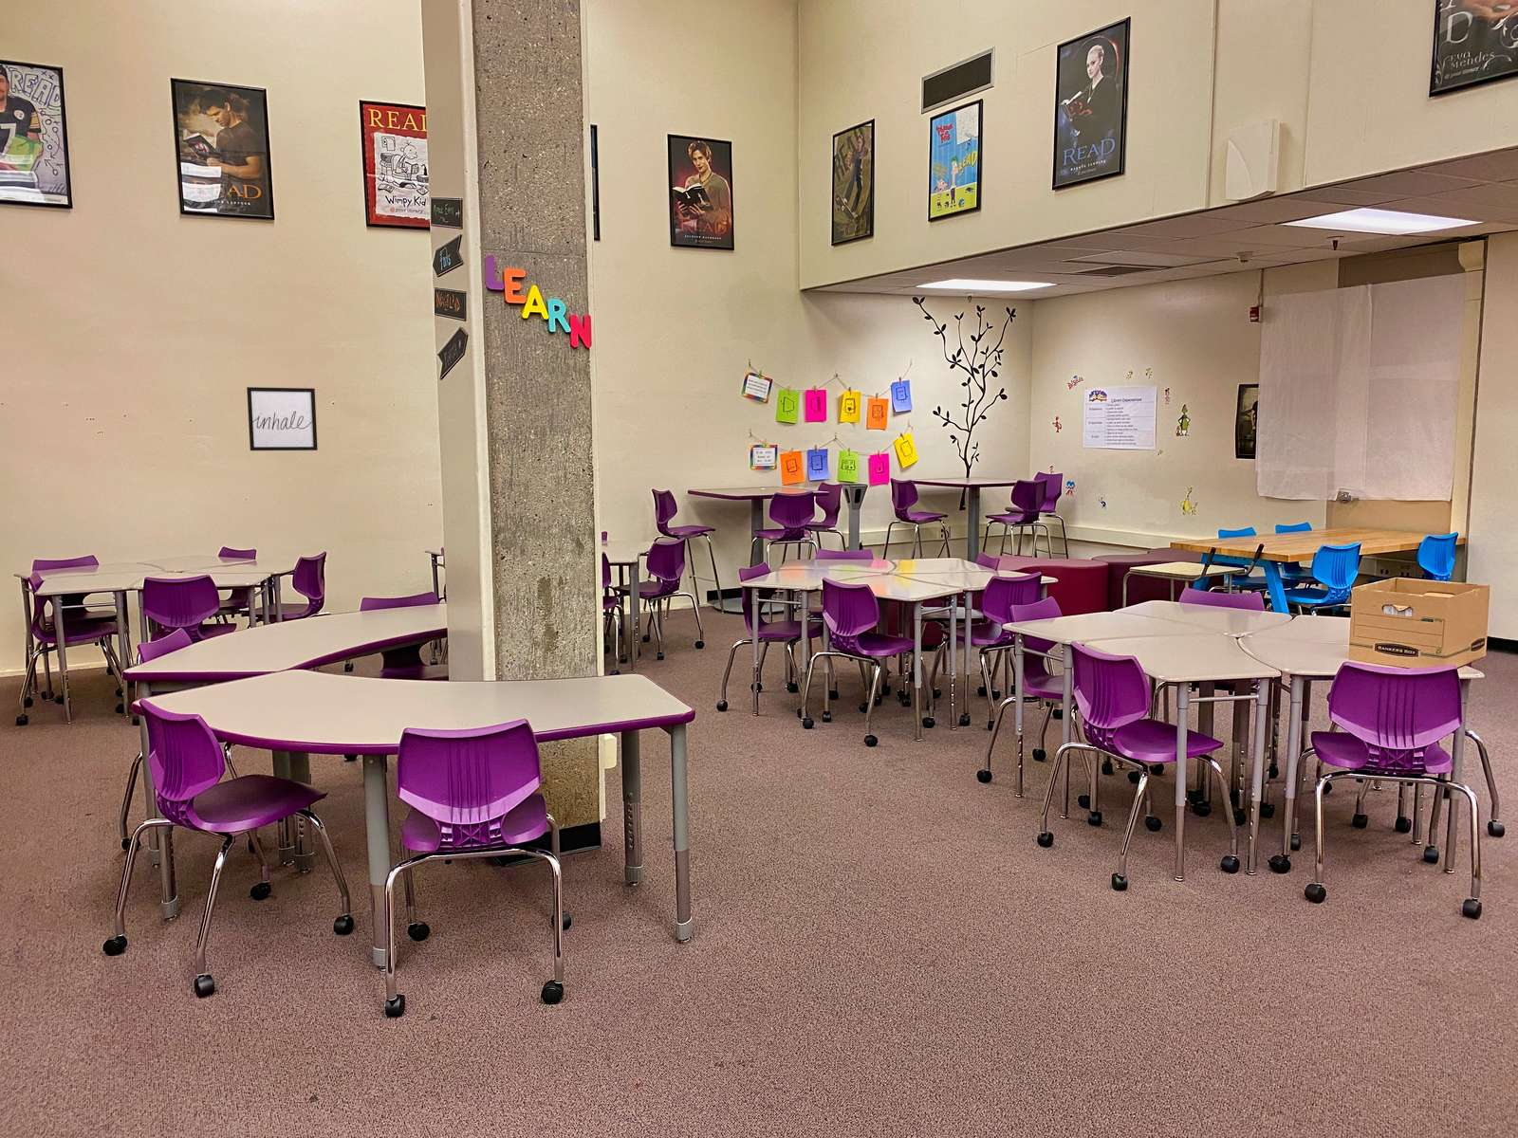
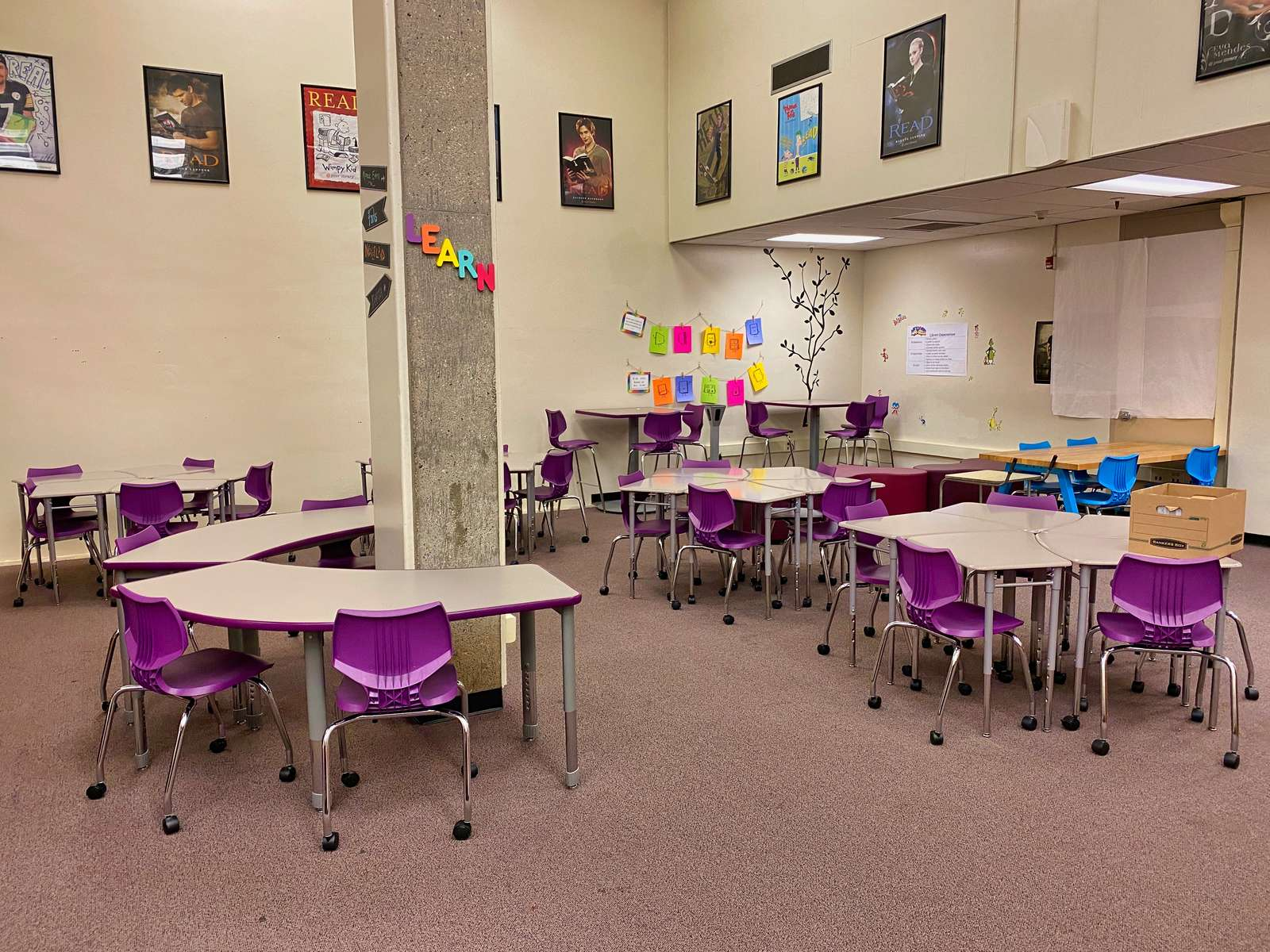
- wall art (282, 420)
